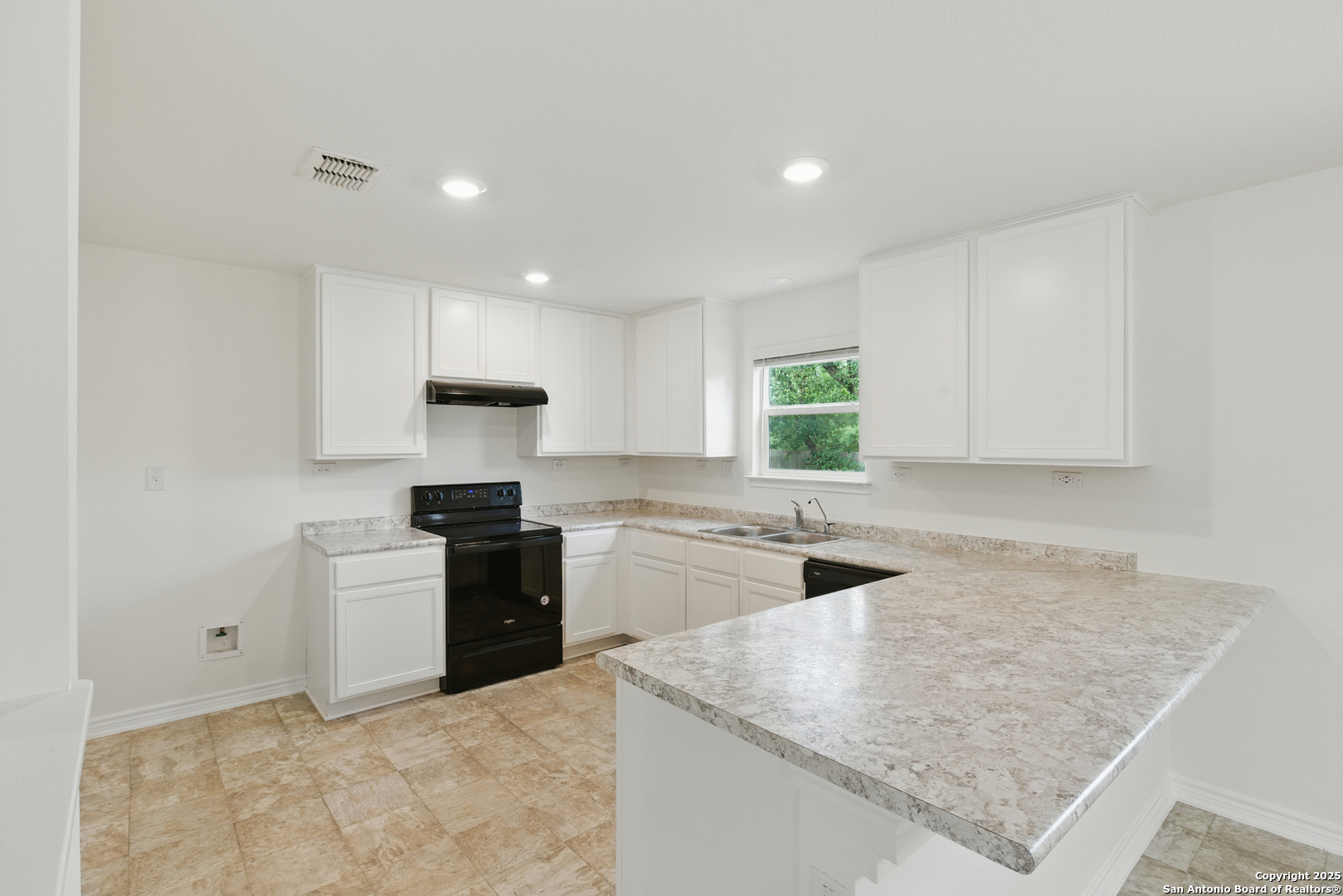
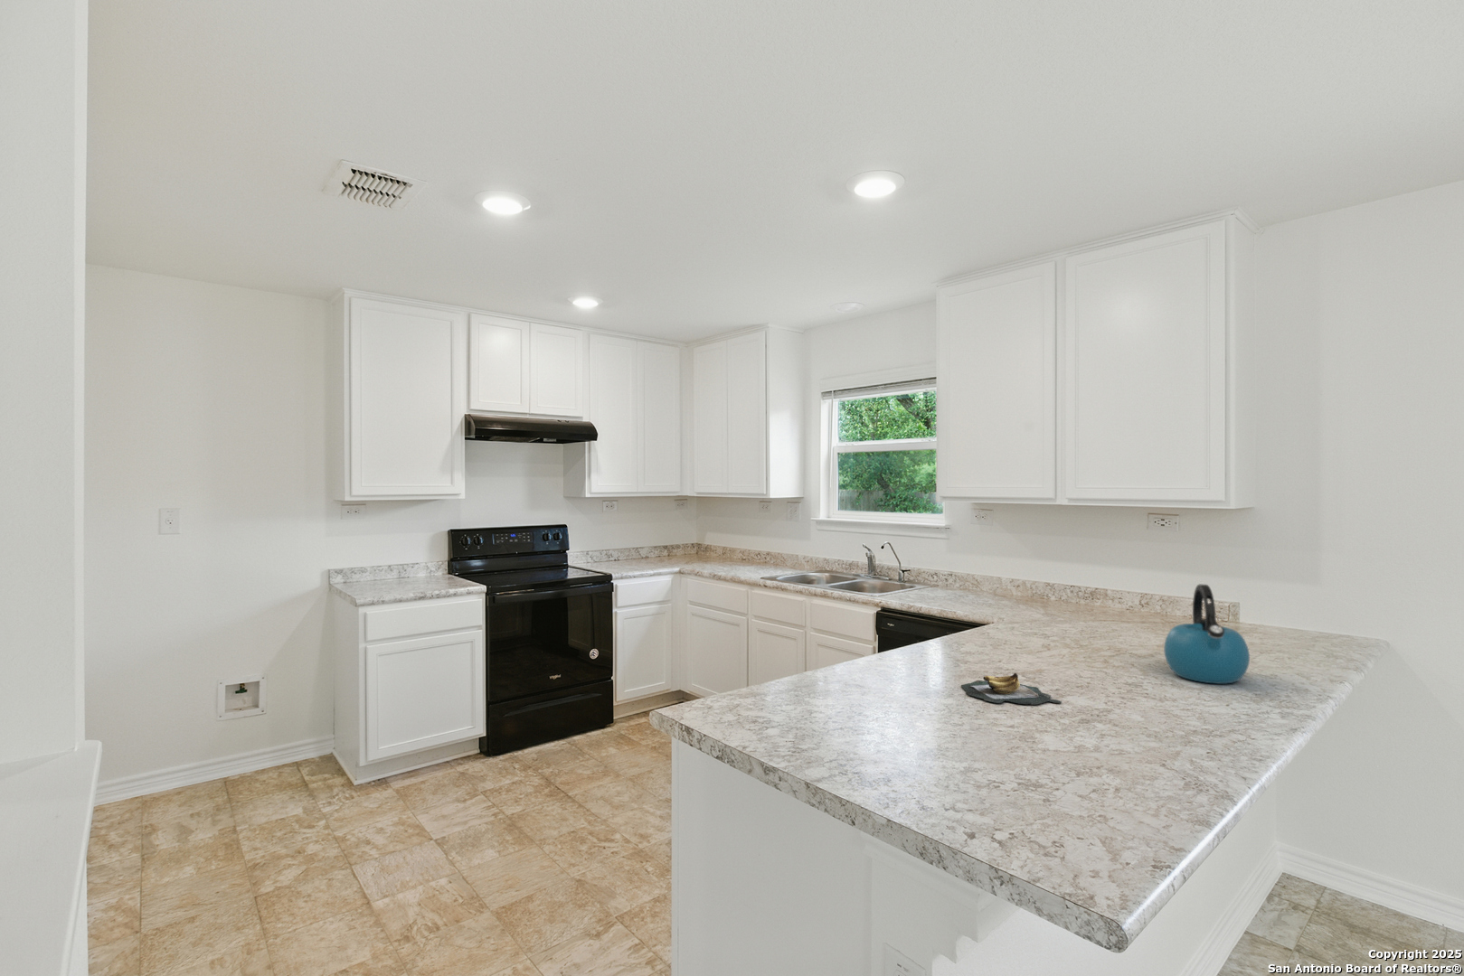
+ banana bunch (1005, 682)
+ kettle (1207, 632)
